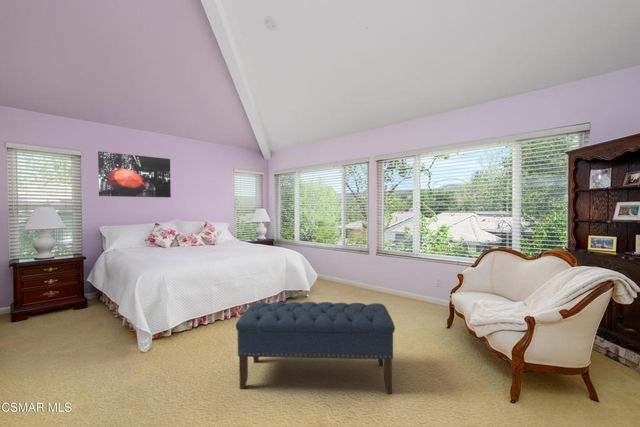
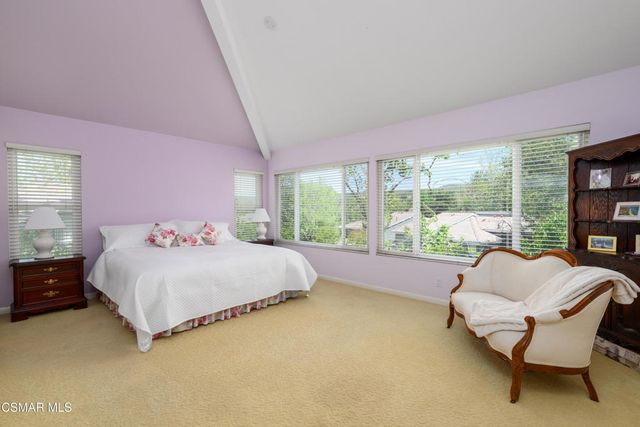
- bench (316, 341)
- wall art (137, 176)
